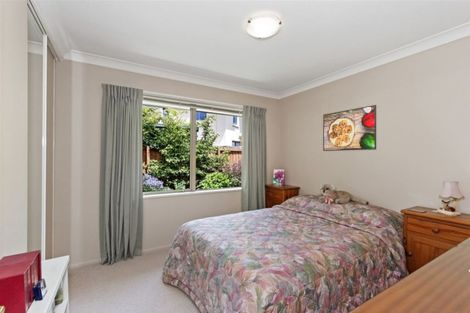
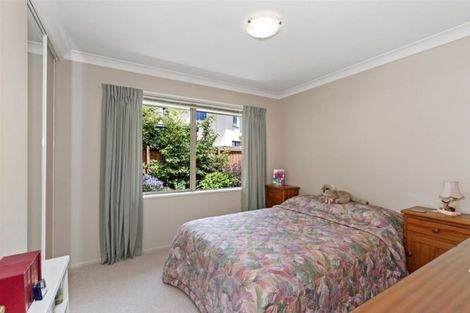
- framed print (347, 130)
